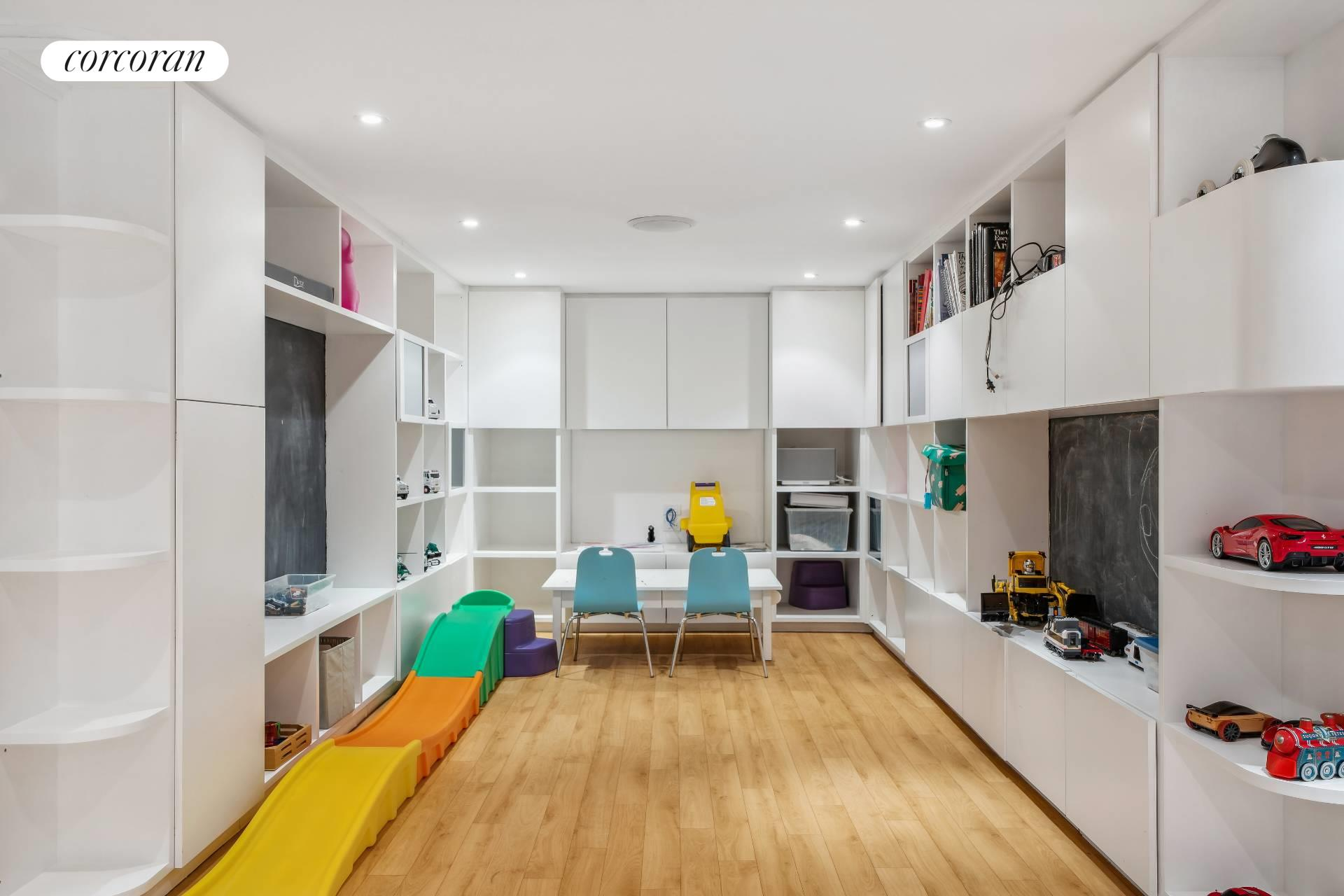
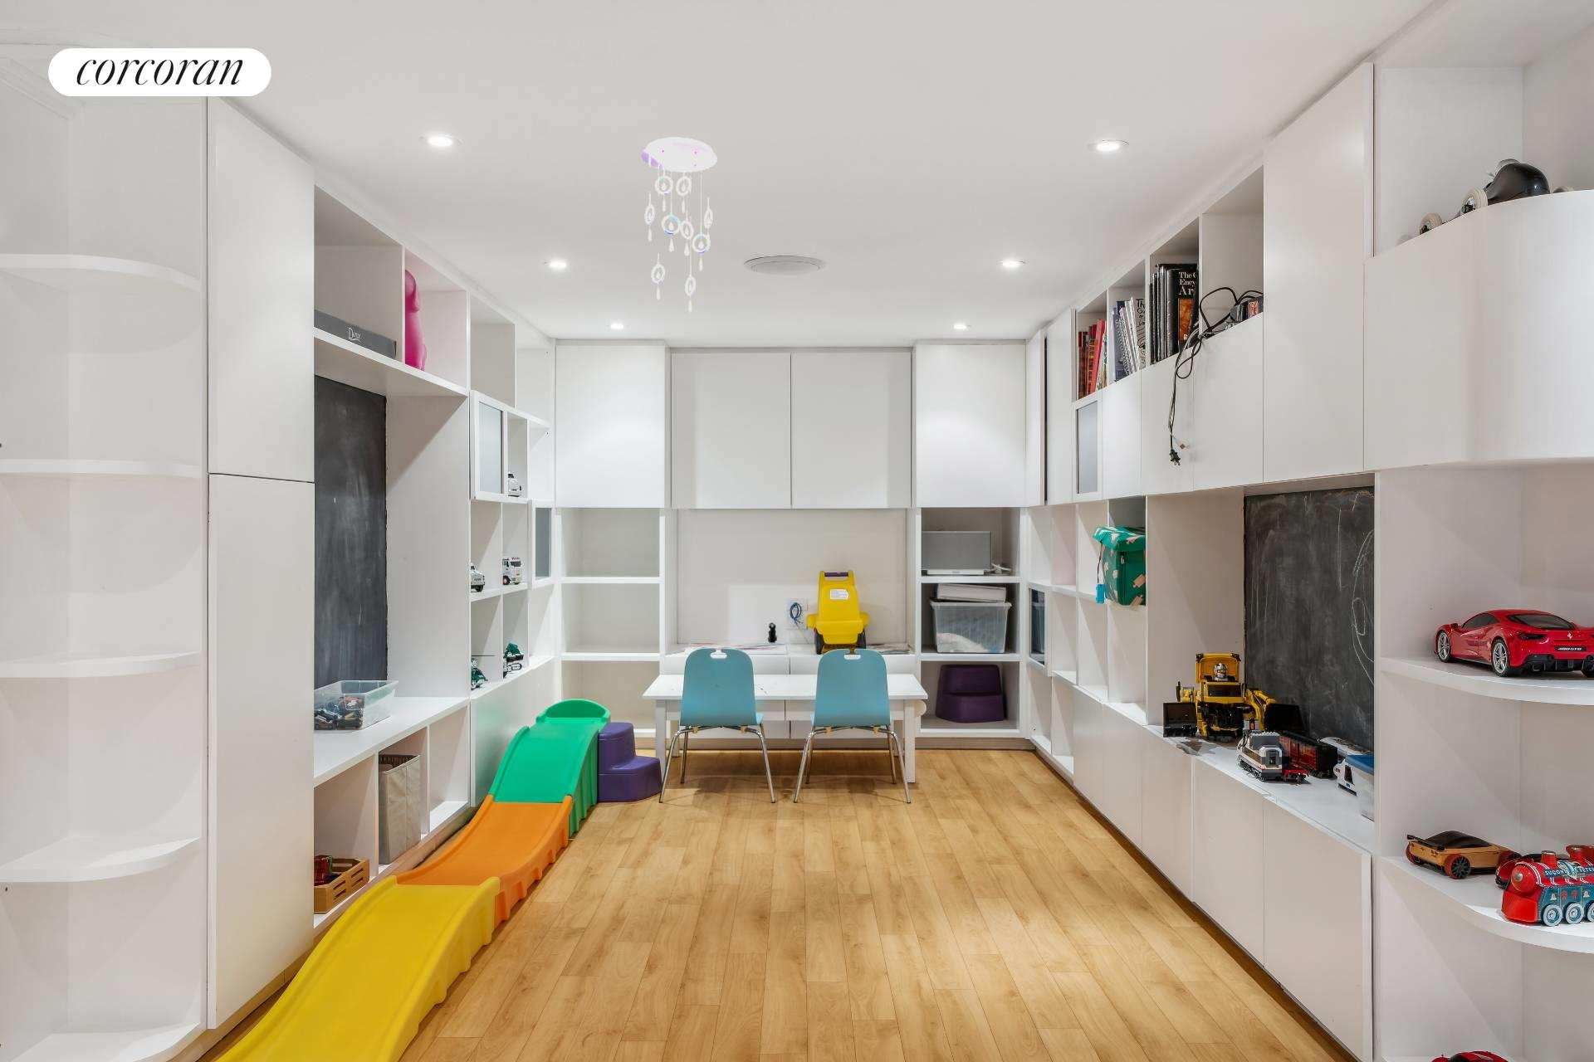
+ ceiling mobile (680, 230)
